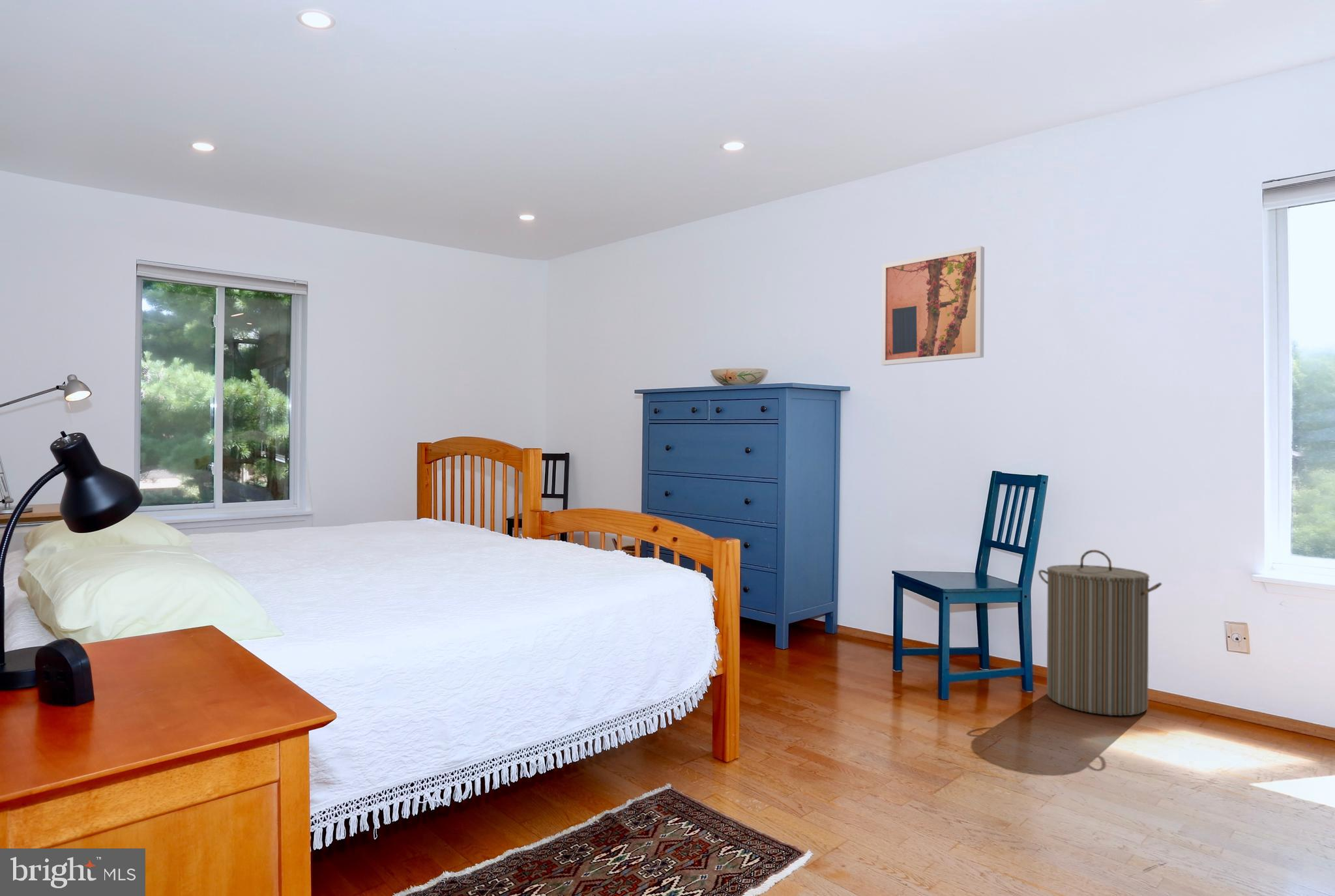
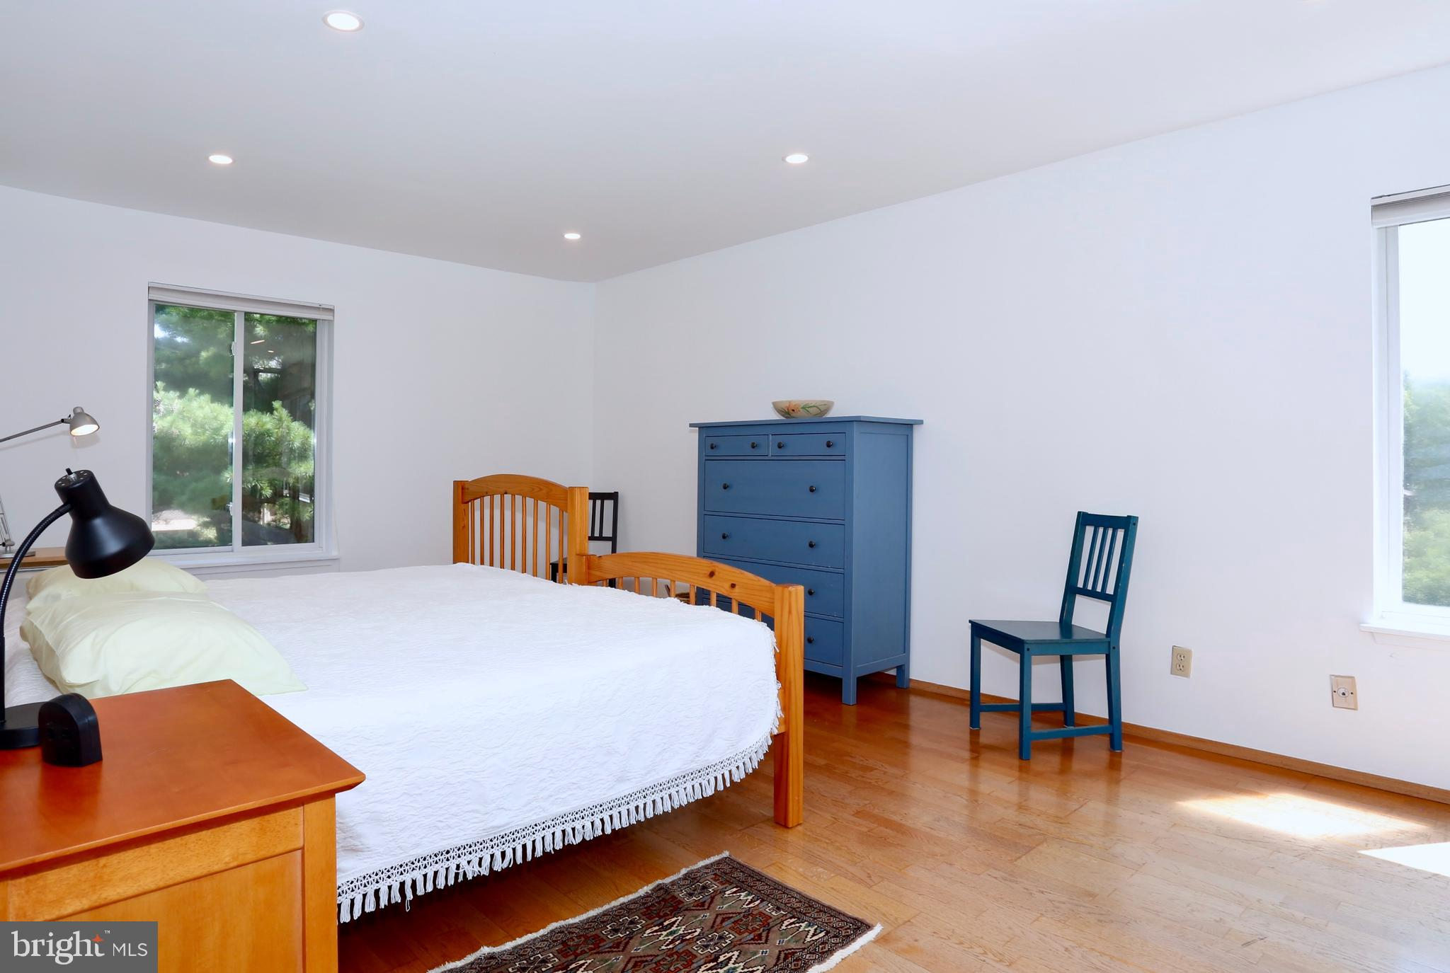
- wall art (930, 308)
- laundry hamper (1096, 626)
